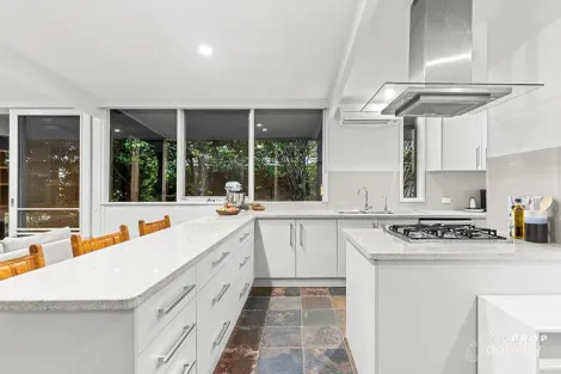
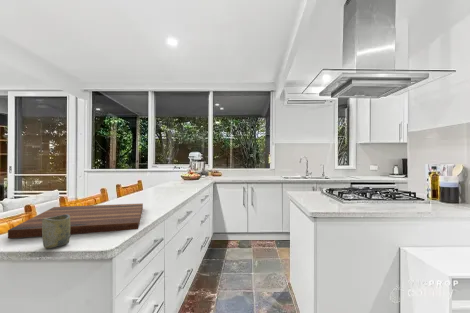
+ cutting board (90, 216)
+ cup (56, 230)
